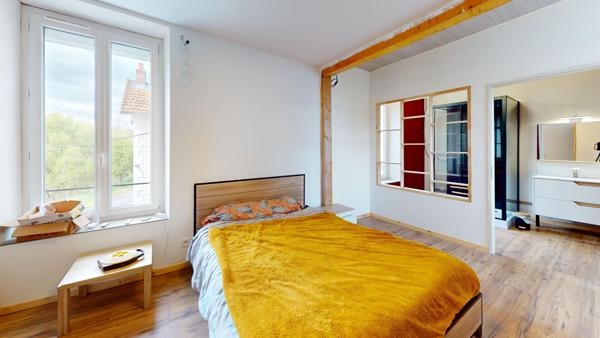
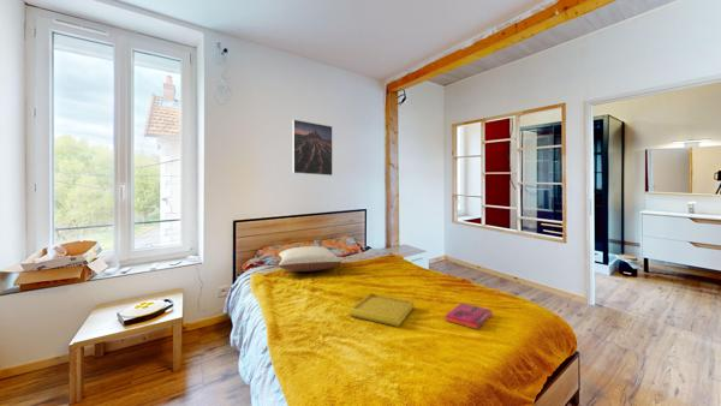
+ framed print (312, 148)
+ pillow (308, 258)
+ hardback book (469, 315)
+ serving tray (382, 308)
